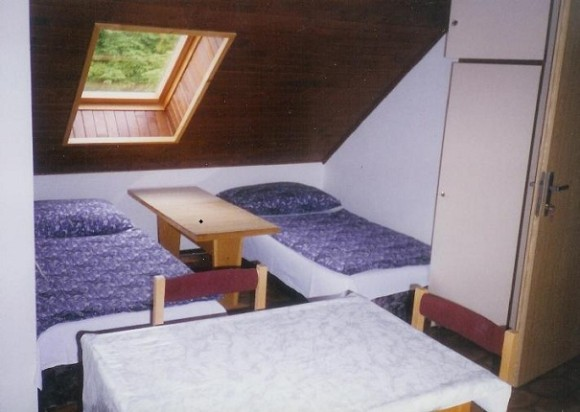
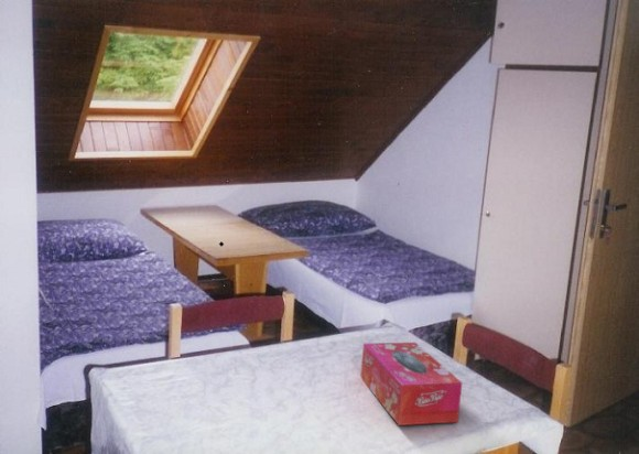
+ tissue box (408, 380)
